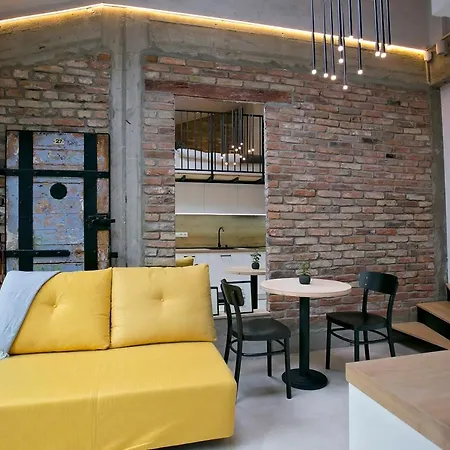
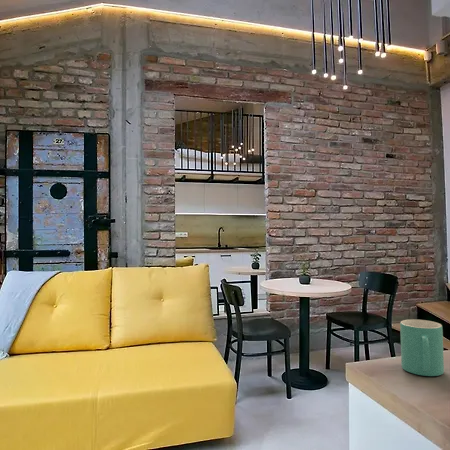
+ mug (422, 348)
